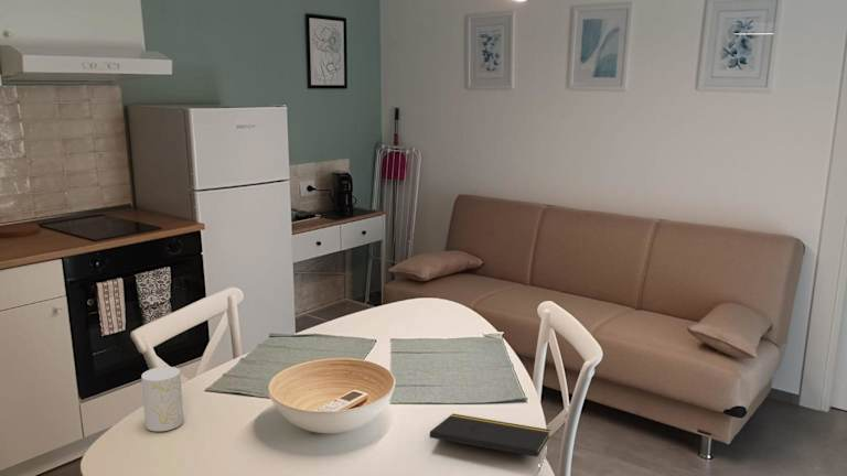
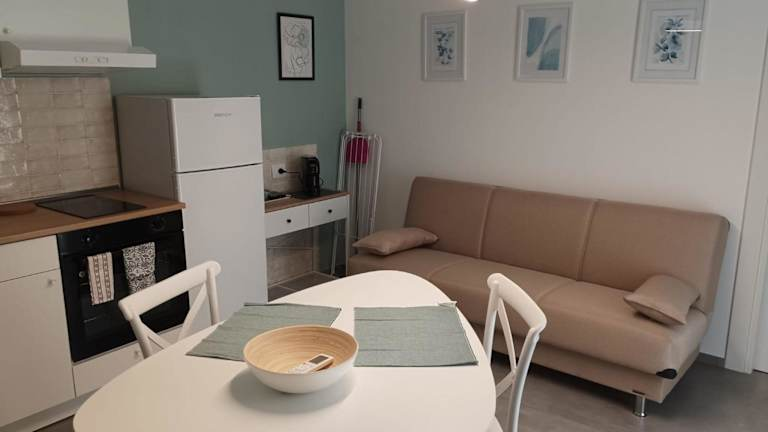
- cup (162, 398)
- notepad (491, 433)
